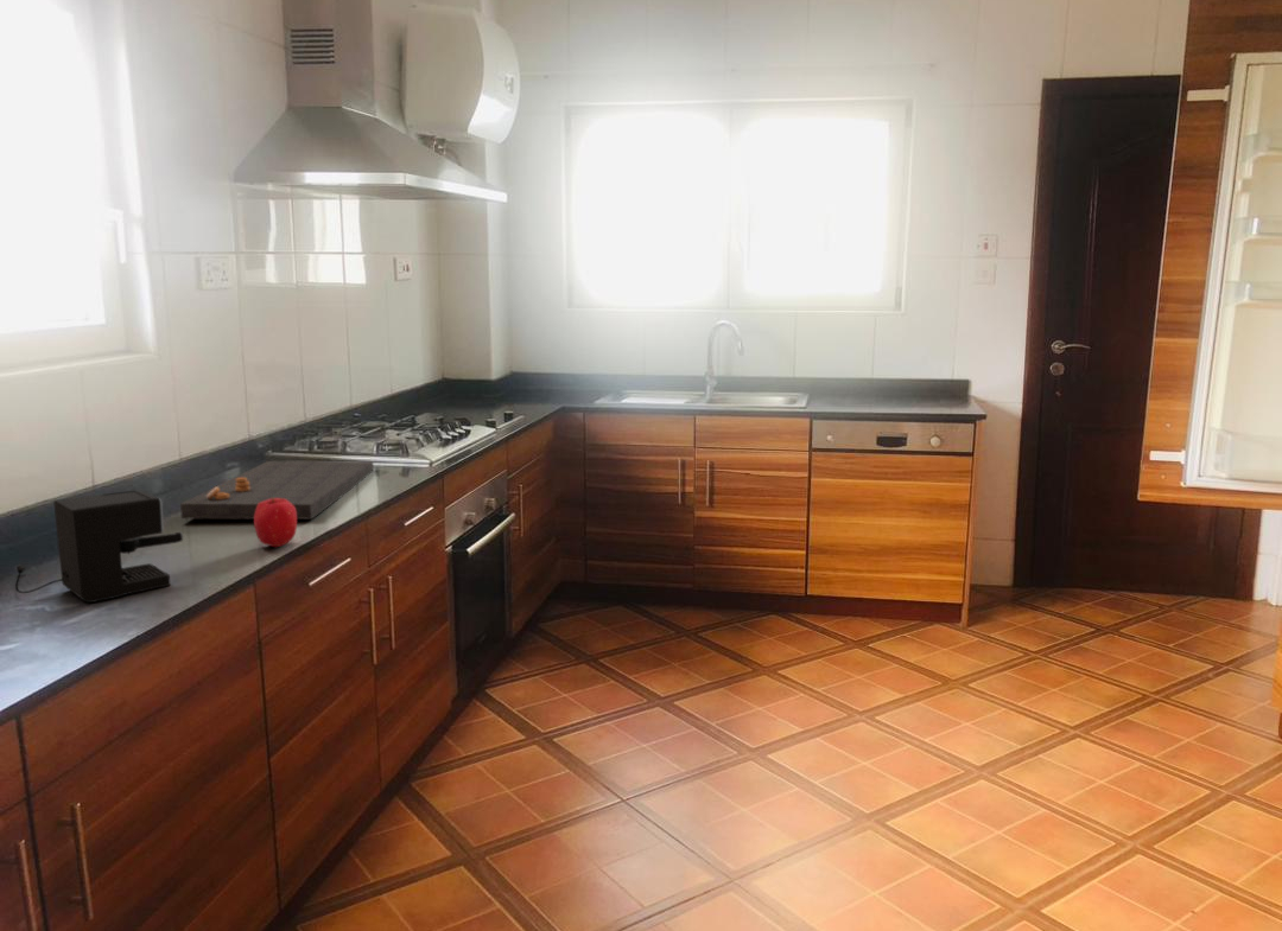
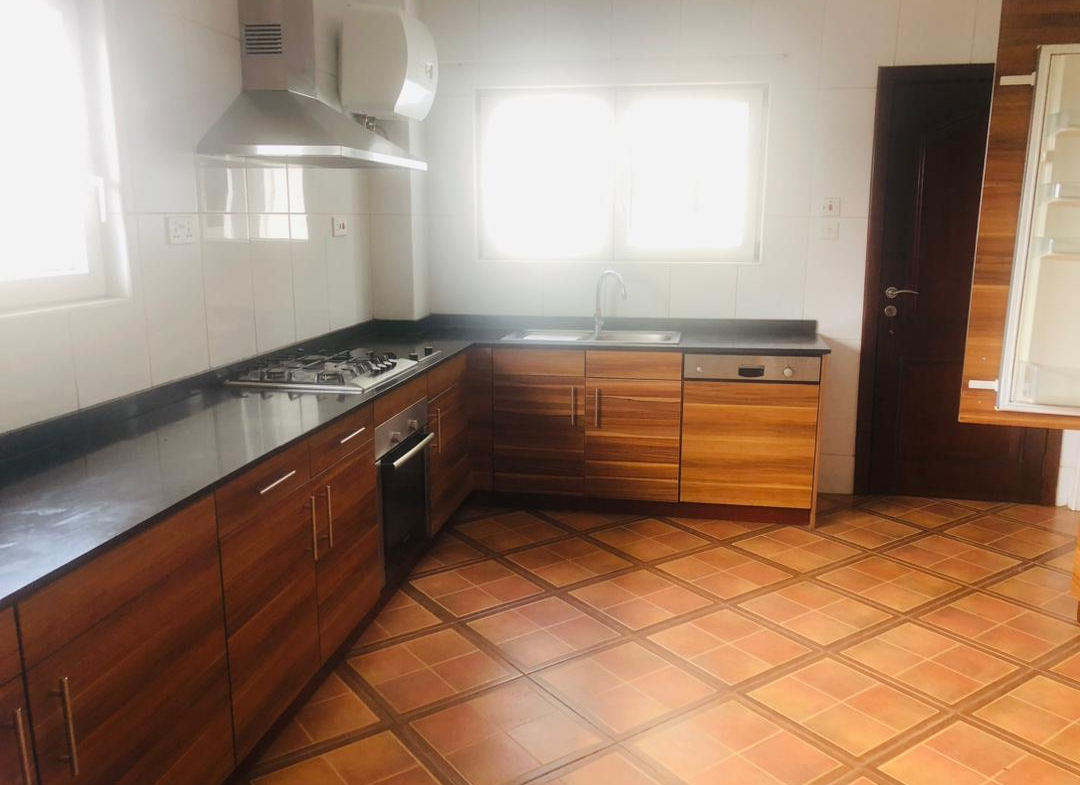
- cutting board (286, 480)
- fruit (275, 519)
- coffee maker (90, 535)
